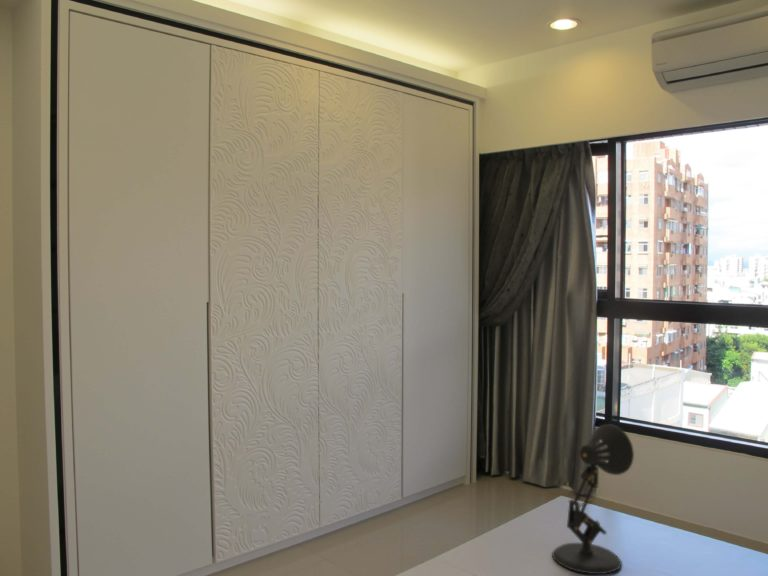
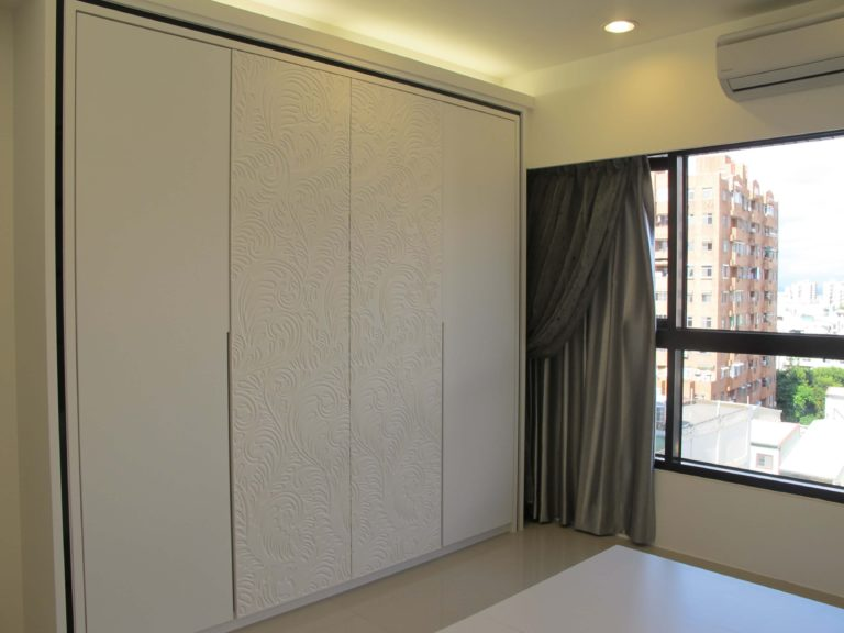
- desk lamp (589, 493)
